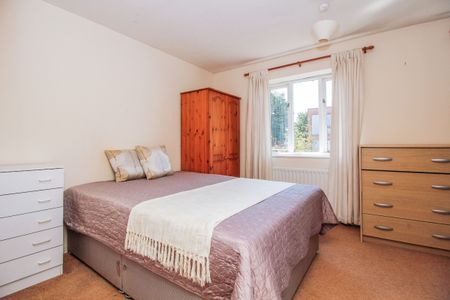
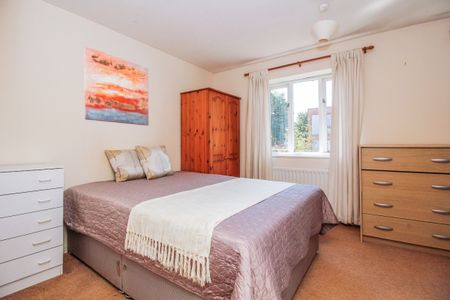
+ wall art (120, 90)
